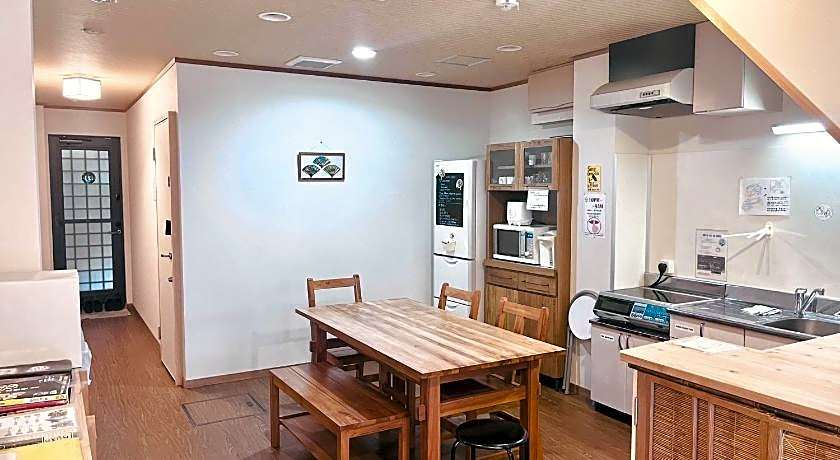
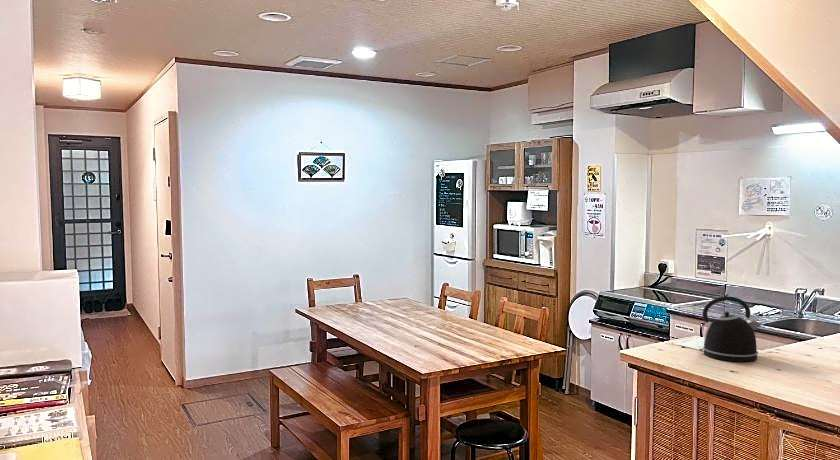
+ kettle (730, 325)
